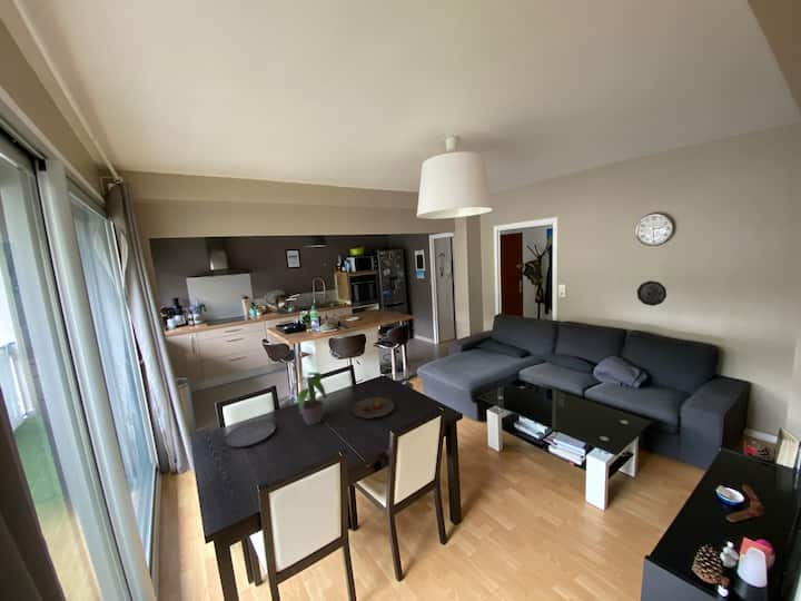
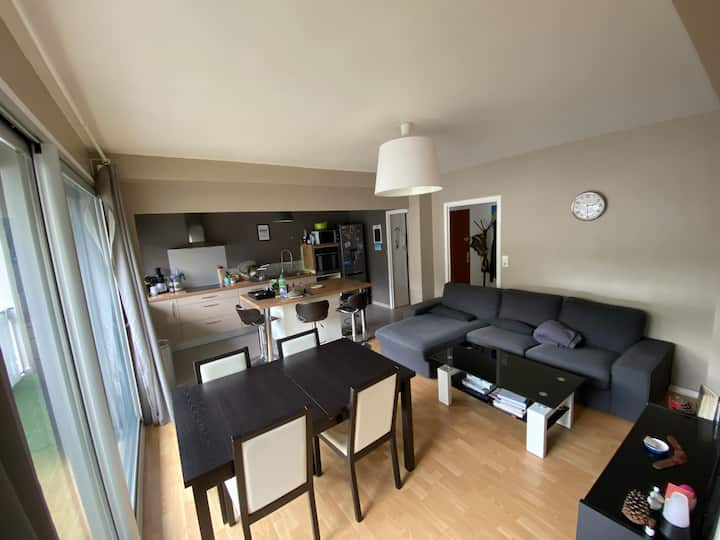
- potted plant (310, 397)
- decorative plate (651, 293)
- plate (250, 433)
- plate (373, 405)
